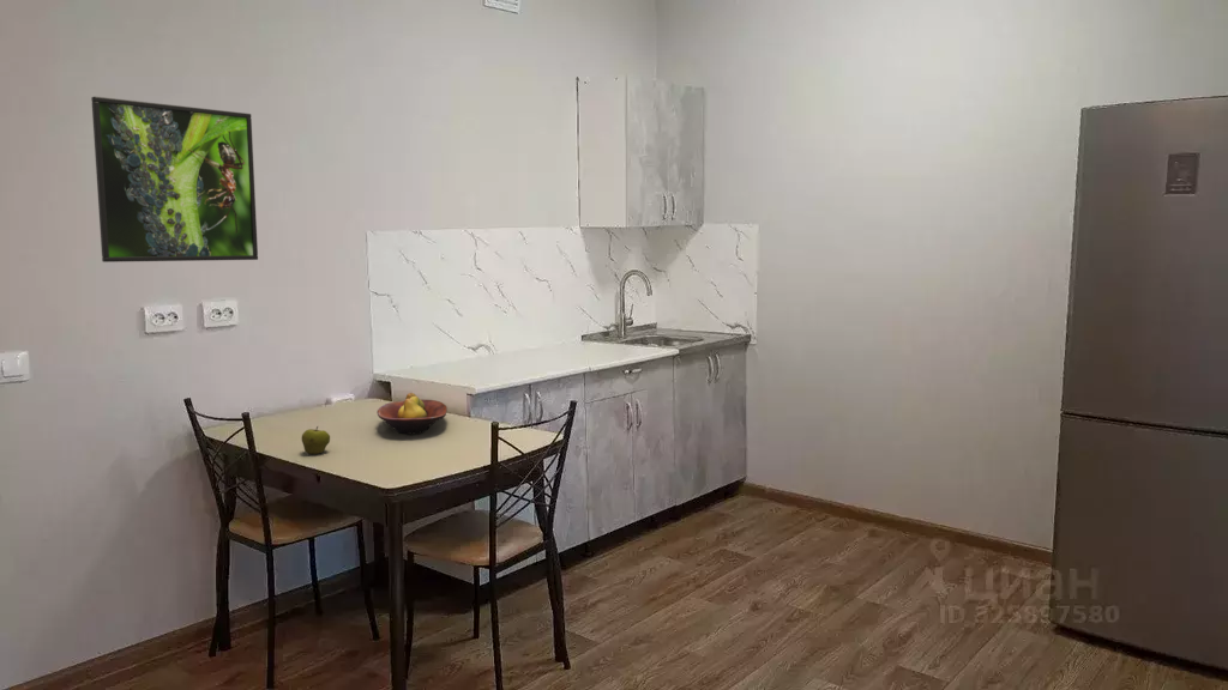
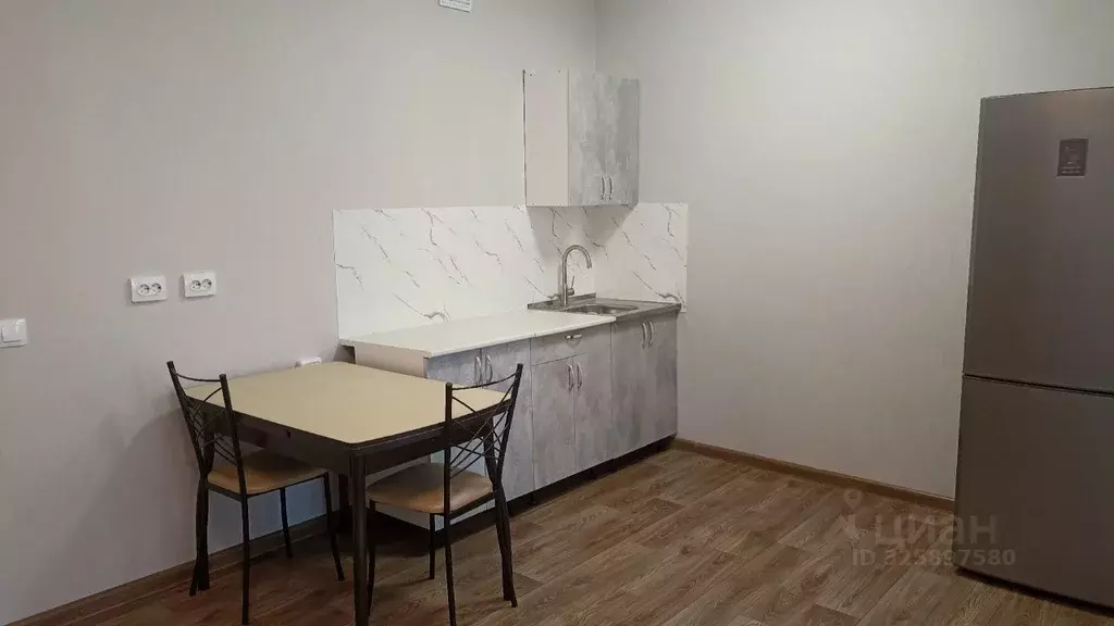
- fruit bowl (413, 411)
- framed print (180, 183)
- apple (315, 438)
